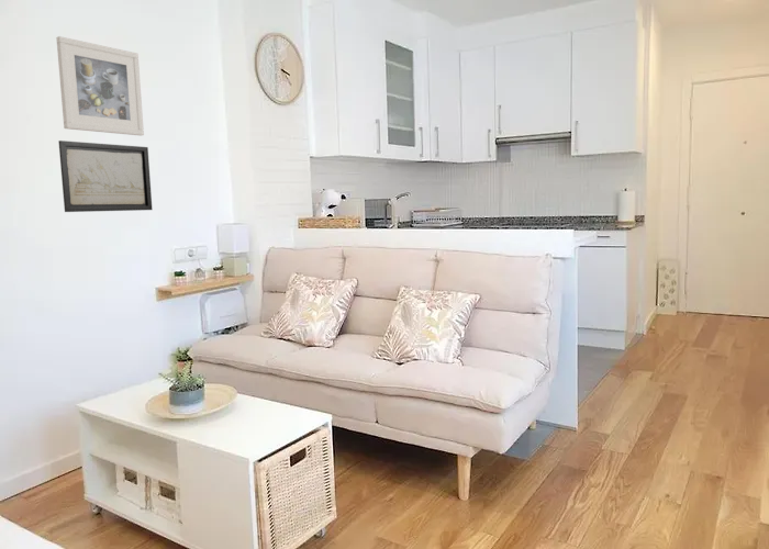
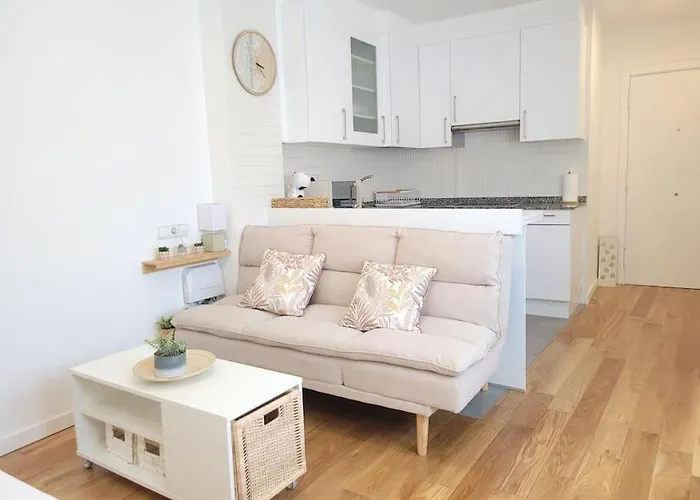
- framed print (102, 89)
- wall art (108, 177)
